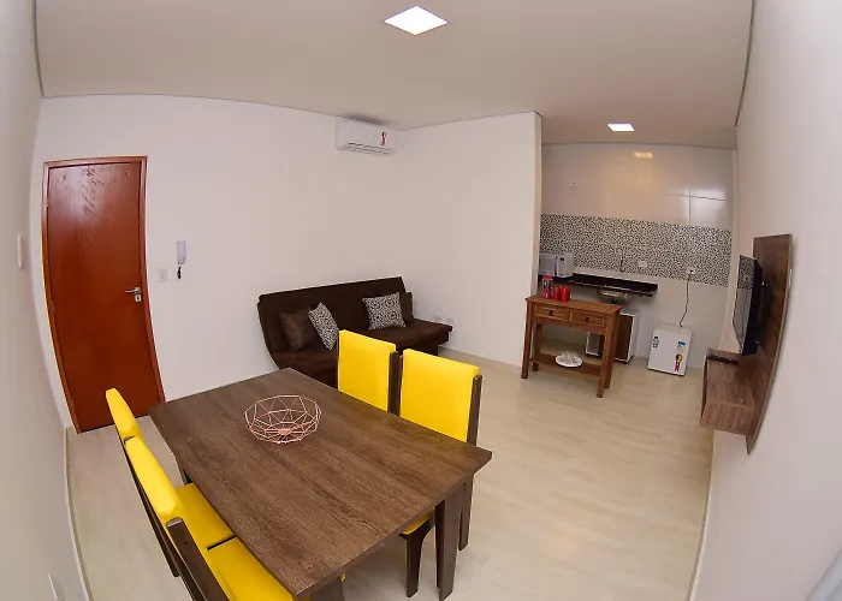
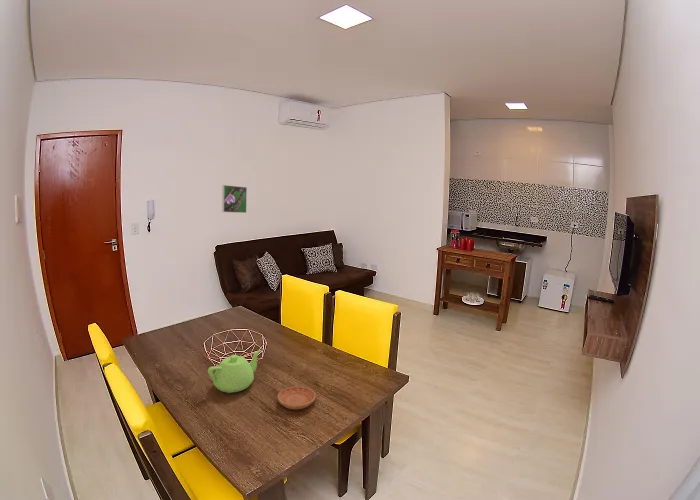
+ teapot (235, 370)
+ saucer (296, 398)
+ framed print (234, 199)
